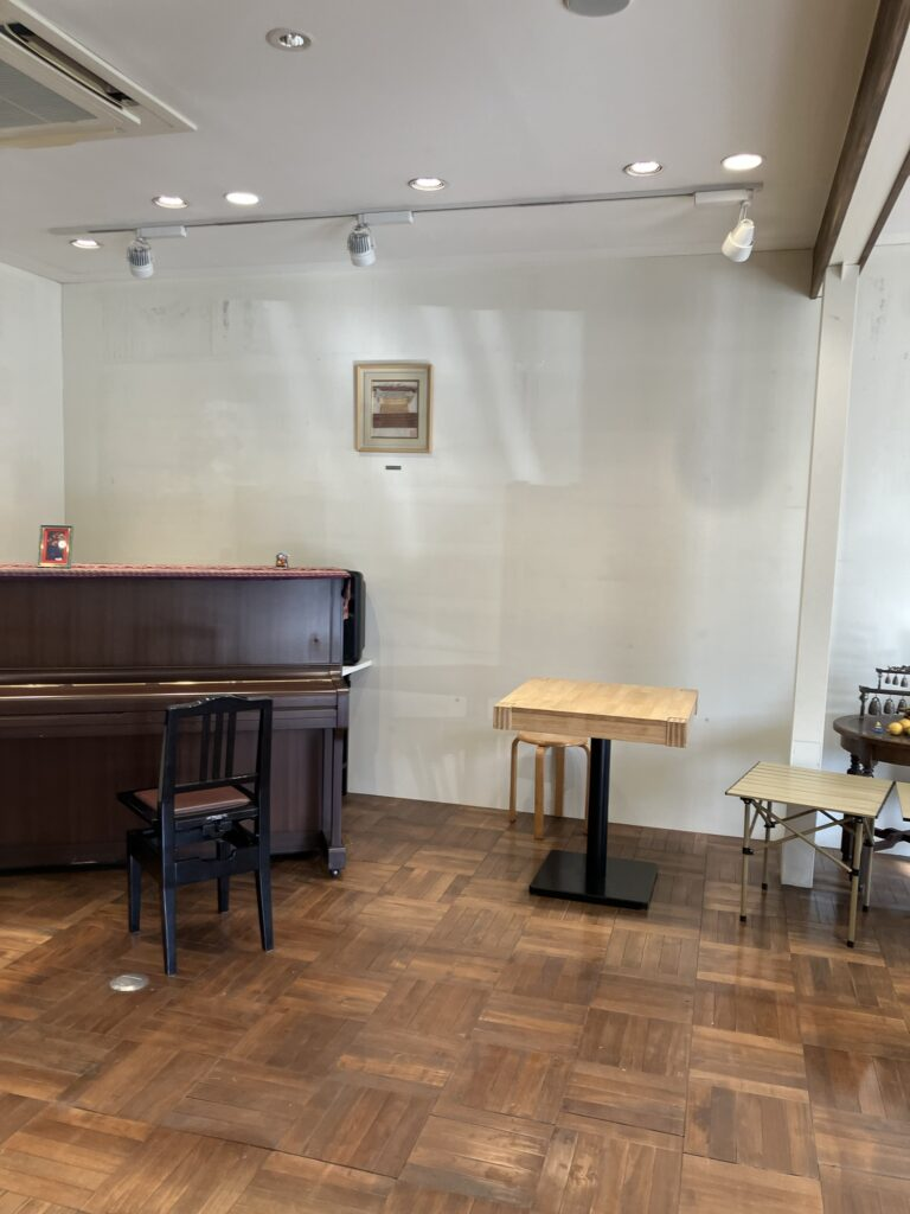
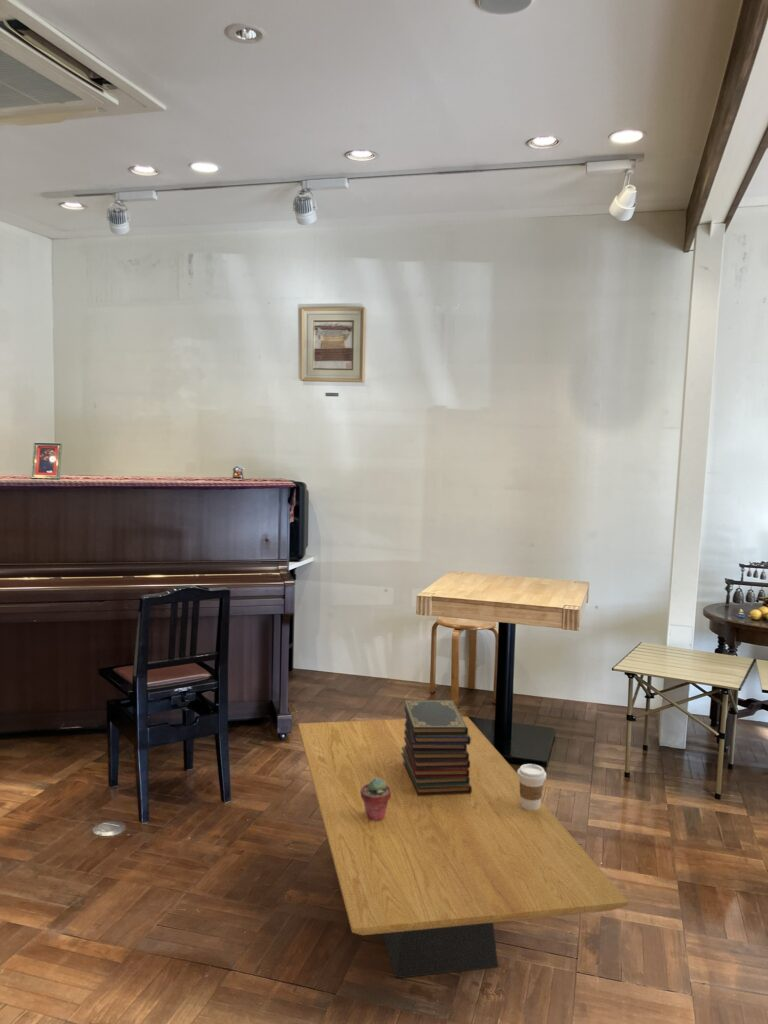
+ potted succulent (375, 796)
+ coffee table (423, 851)
+ coffee cup (531, 786)
+ book stack (434, 744)
